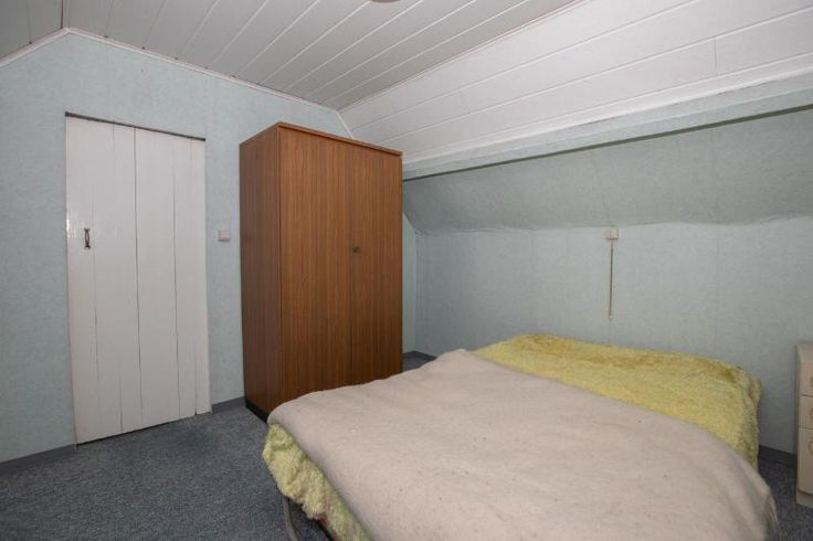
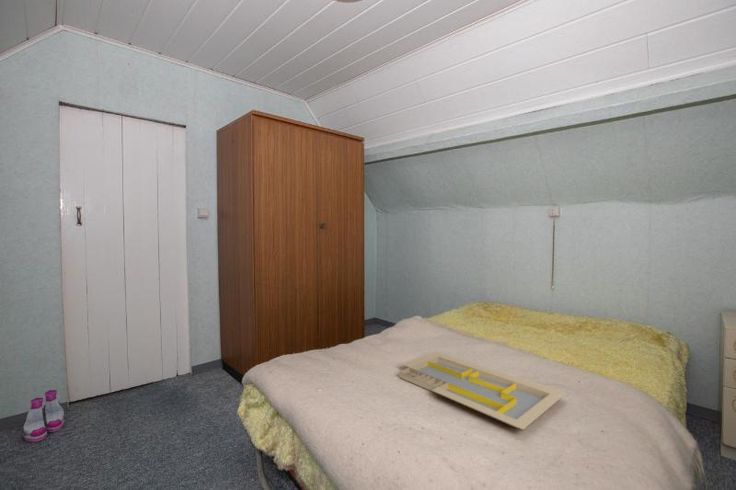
+ boots (44, 412)
+ serving tray (468, 383)
